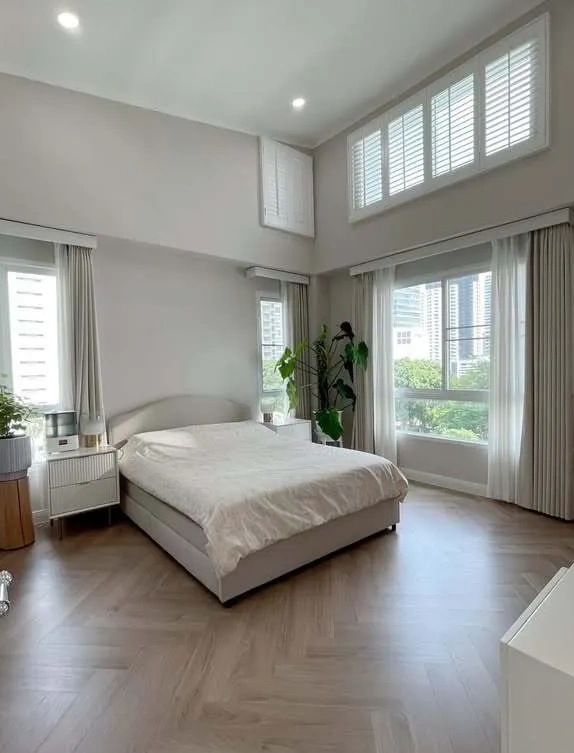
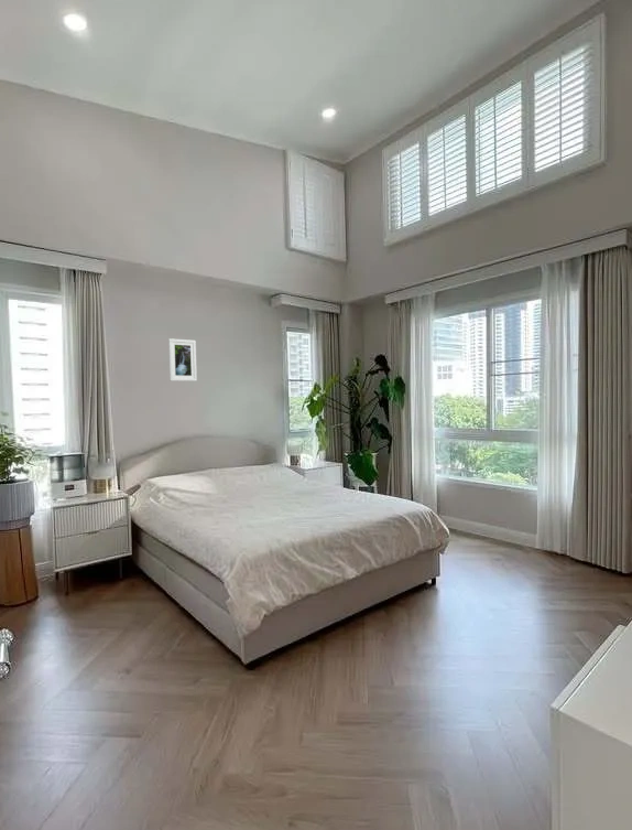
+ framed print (183, 359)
